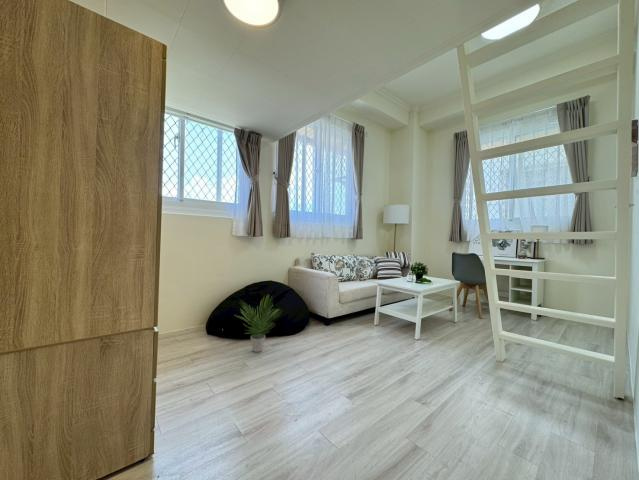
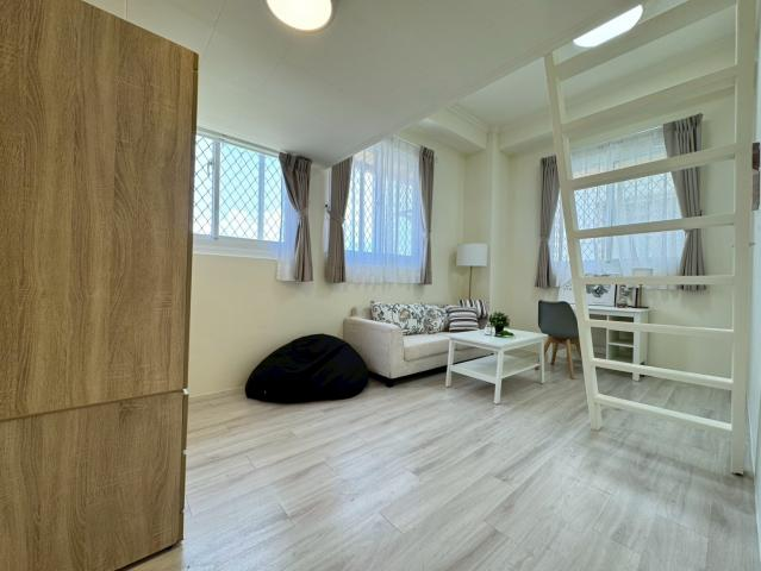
- potted plant (257, 323)
